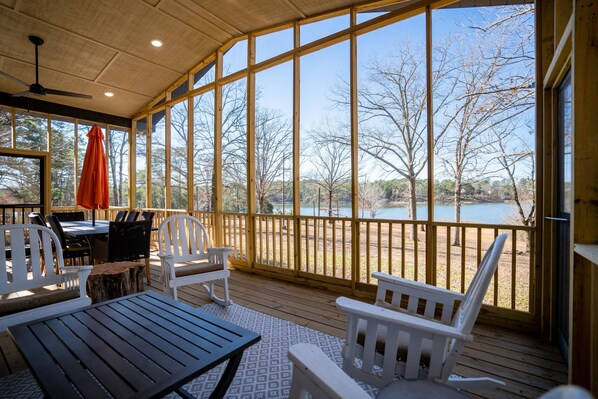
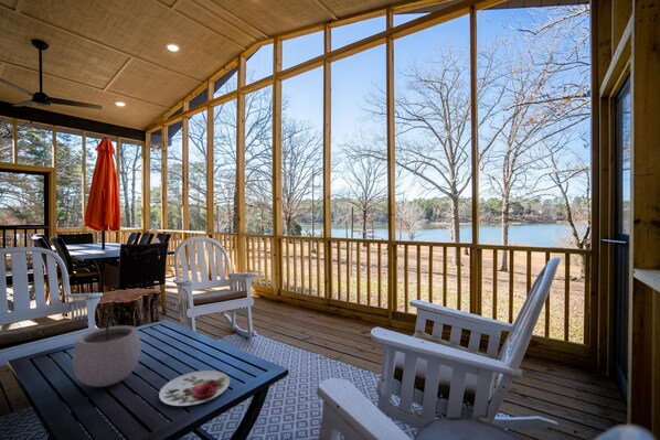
+ plate (195, 386)
+ plant pot (108, 346)
